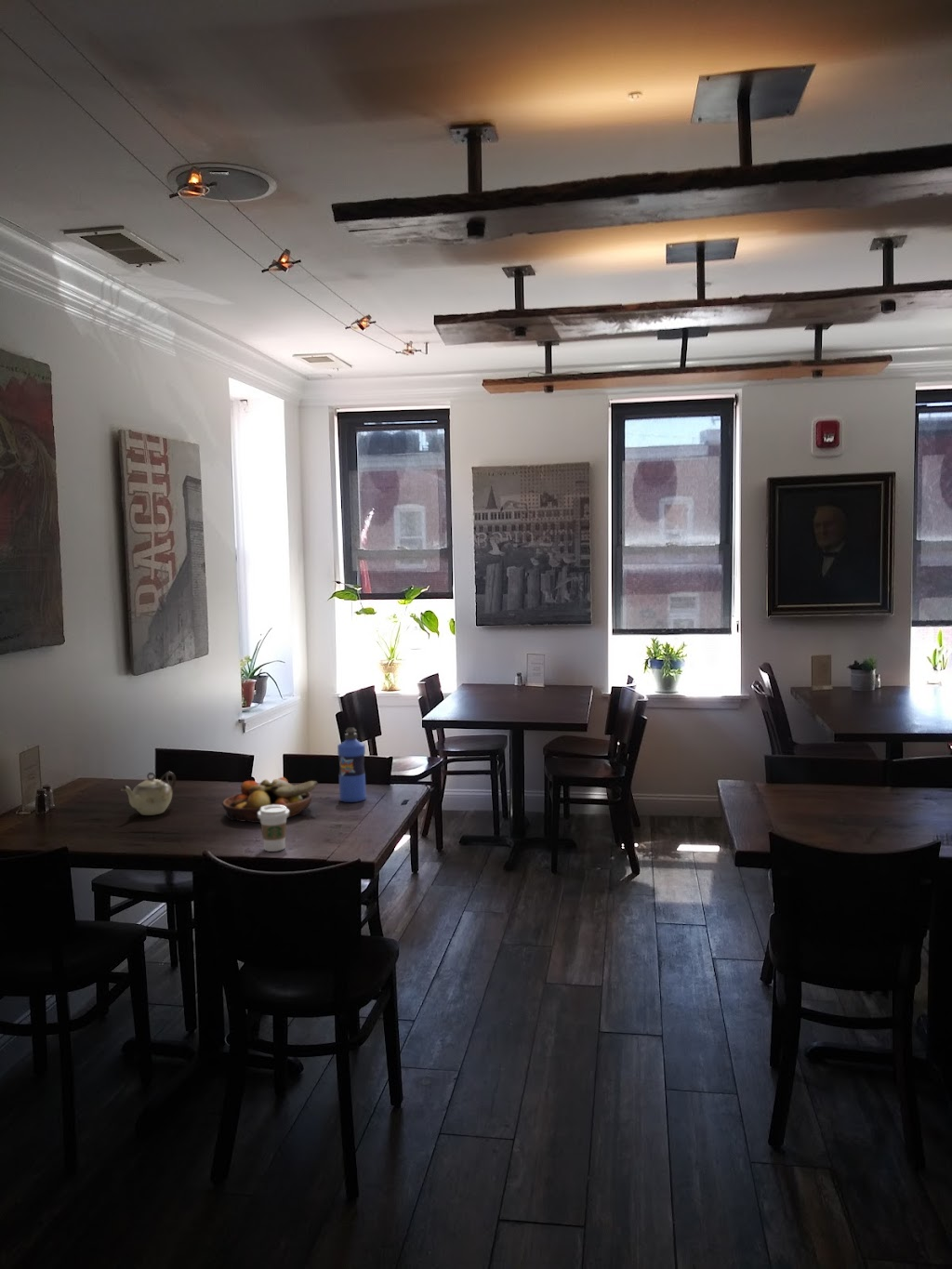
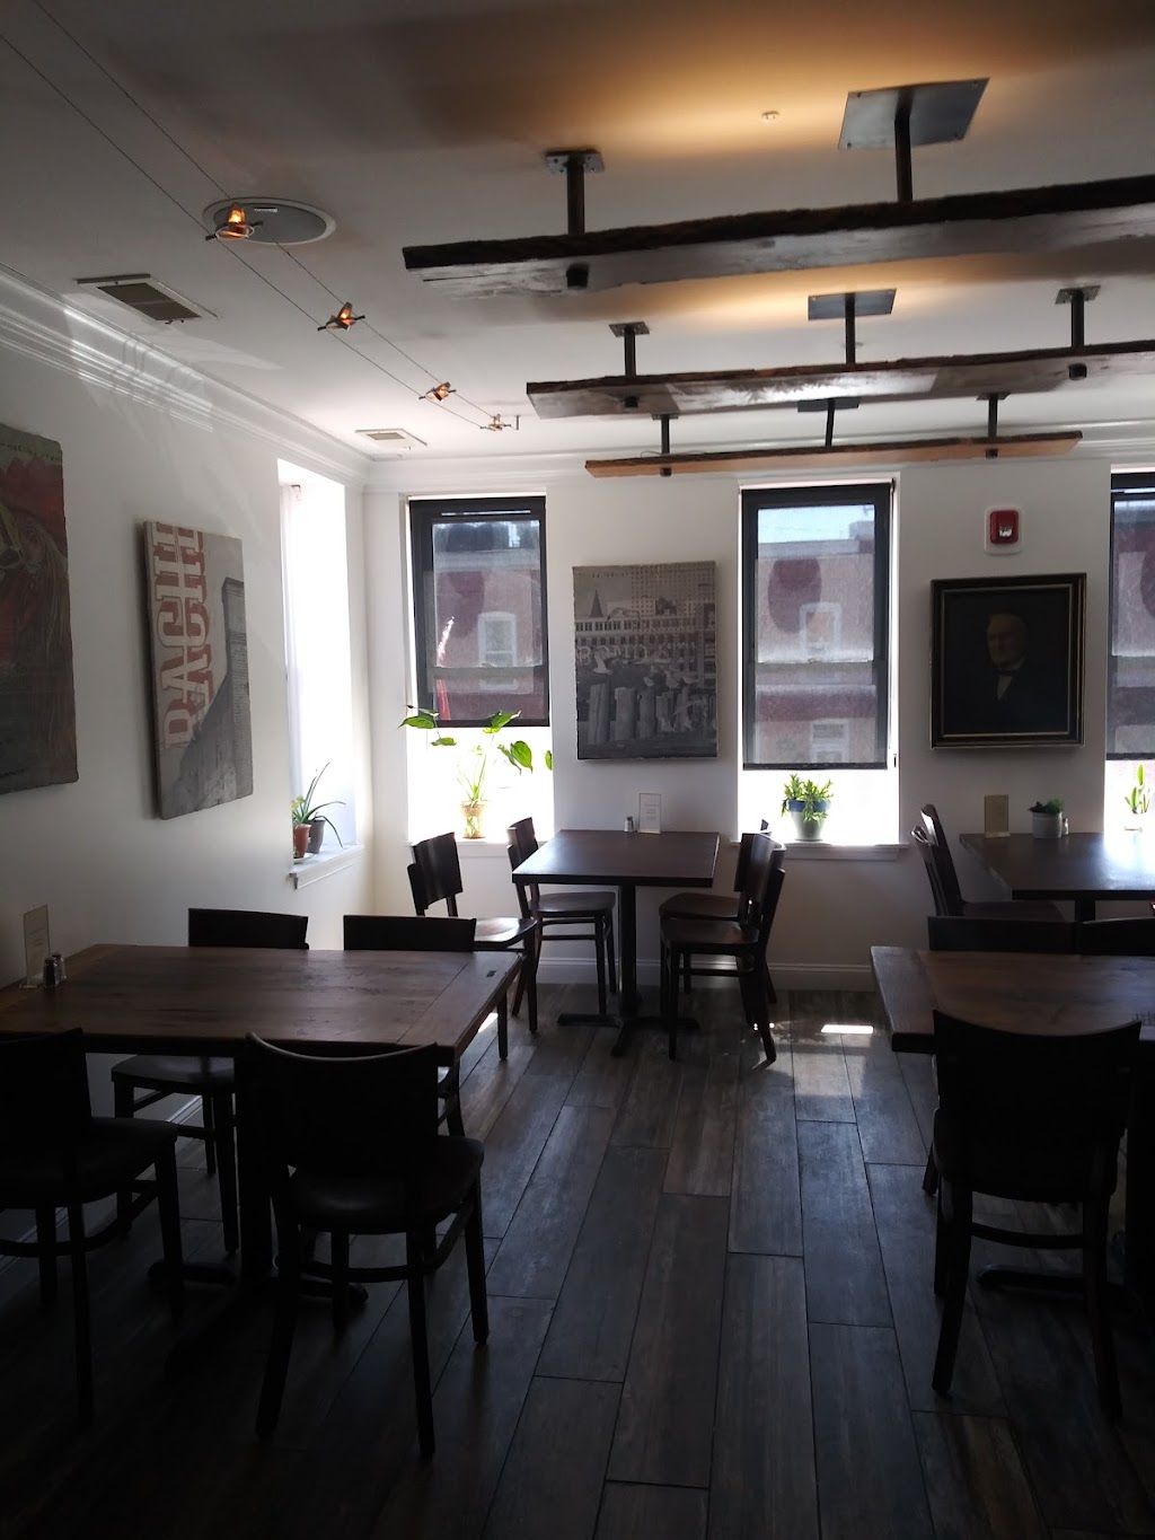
- coffee cup (273, 827)
- teapot (149, 793)
- fruit bowl (268, 794)
- water bottle (351, 763)
